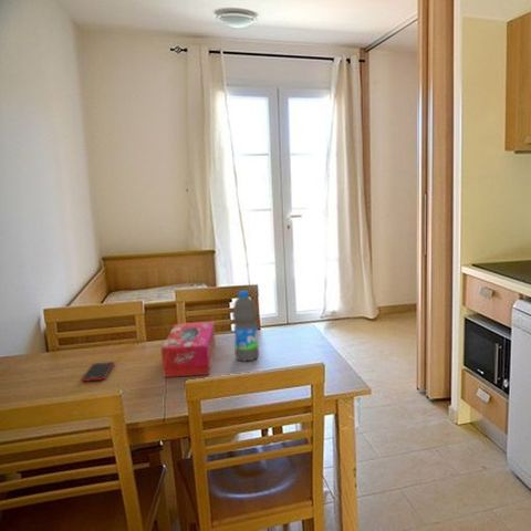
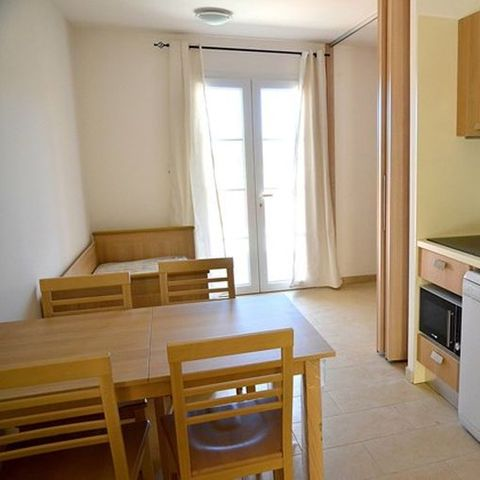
- water bottle (244, 324)
- cell phone (98, 371)
- tissue box (190, 346)
